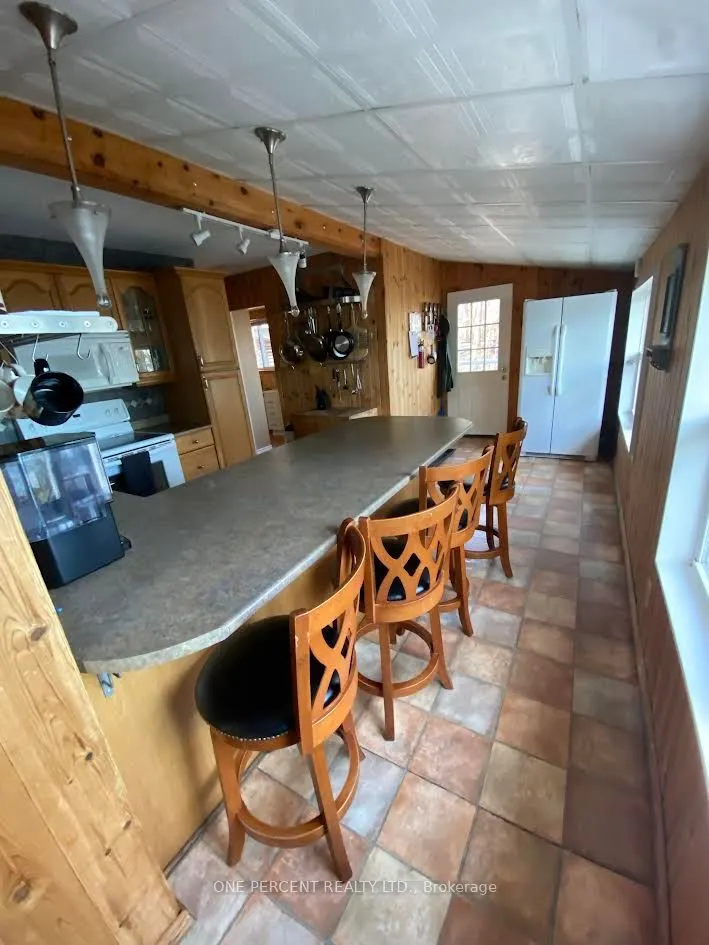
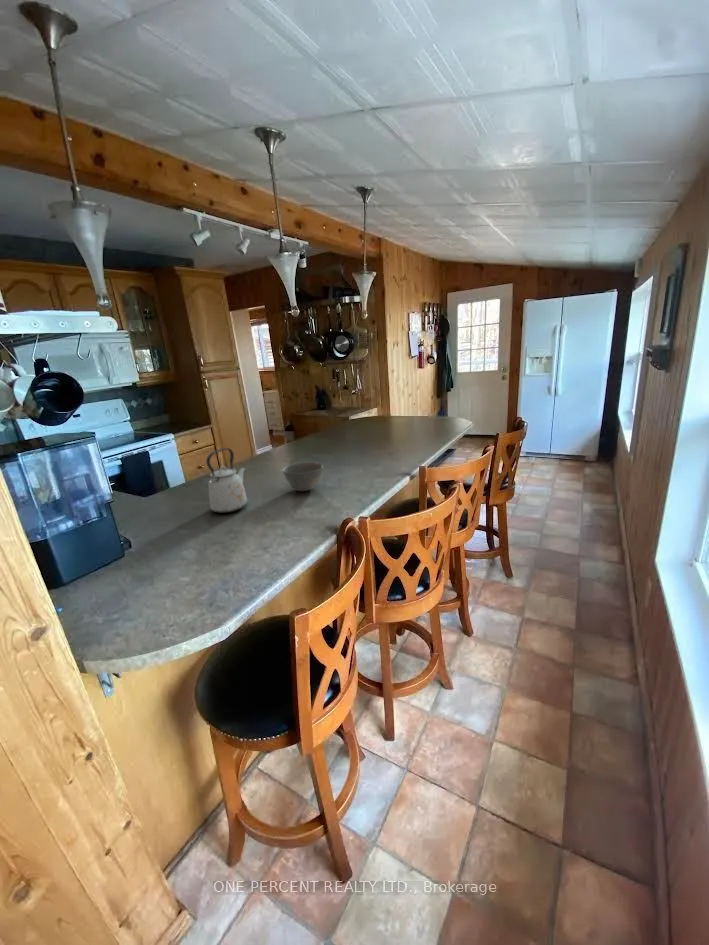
+ bowl (304, 478)
+ kettle (229, 477)
